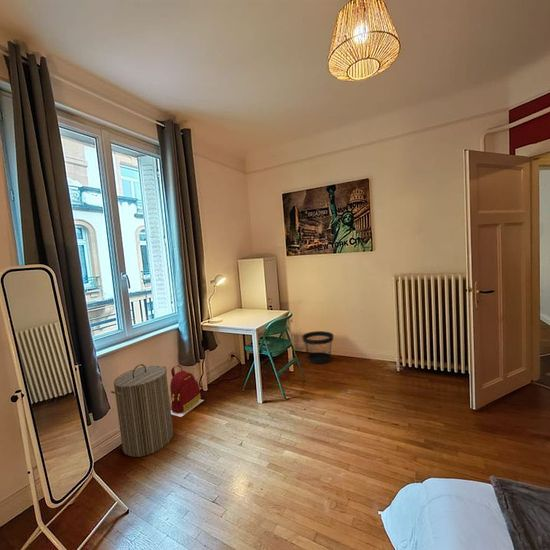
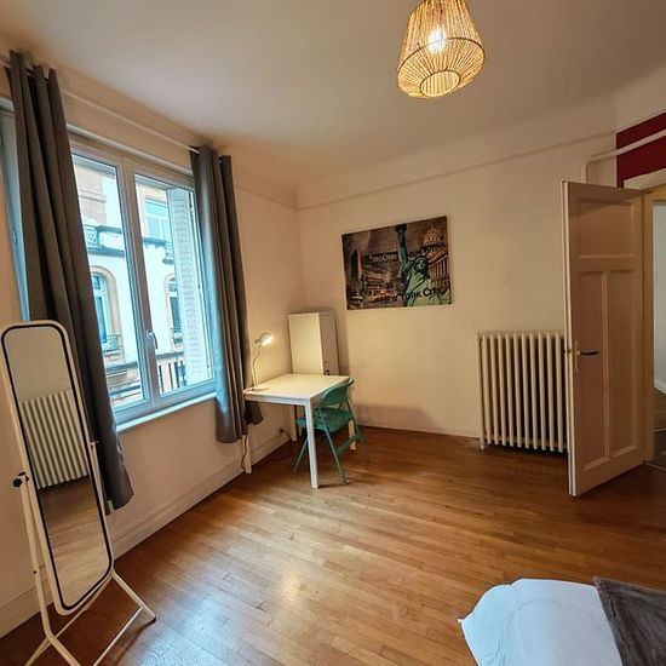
- laundry hamper (144, 403)
- backpack (183, 386)
- wastebasket (318, 348)
